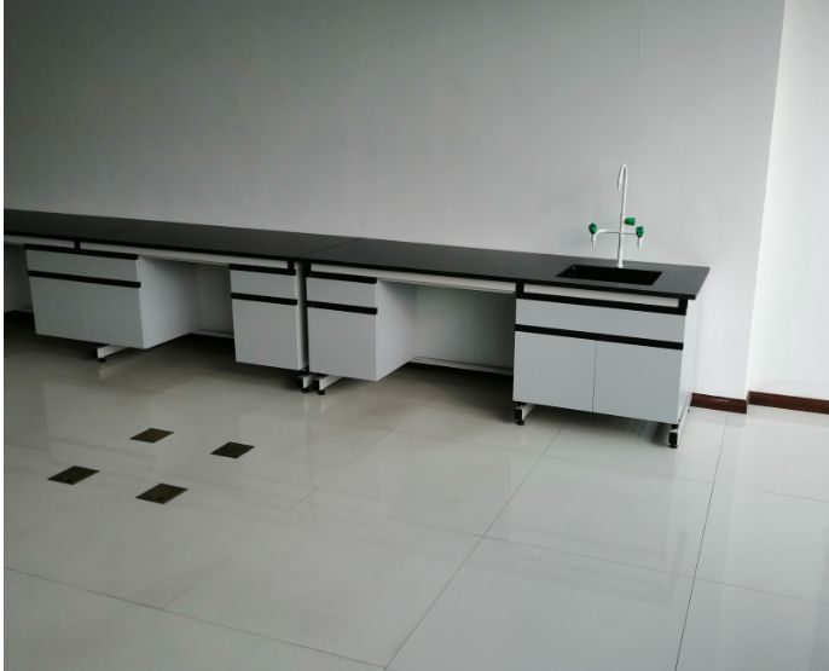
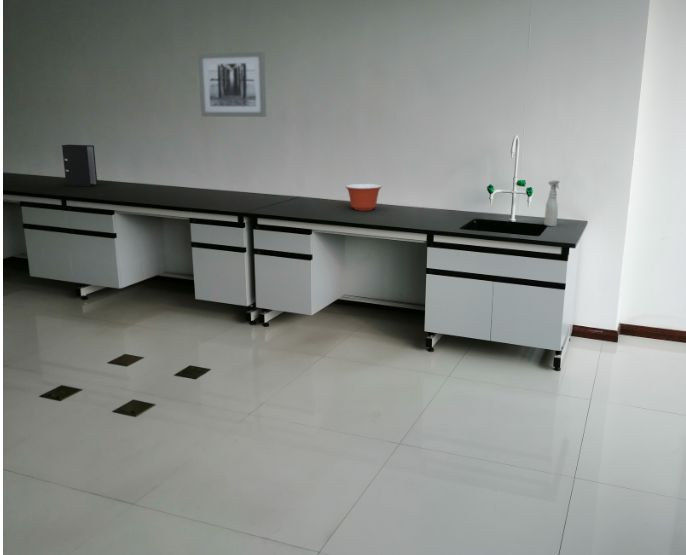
+ binder (79, 165)
+ spray bottle (552, 202)
+ mixing bowl (363, 197)
+ wall art (231, 85)
